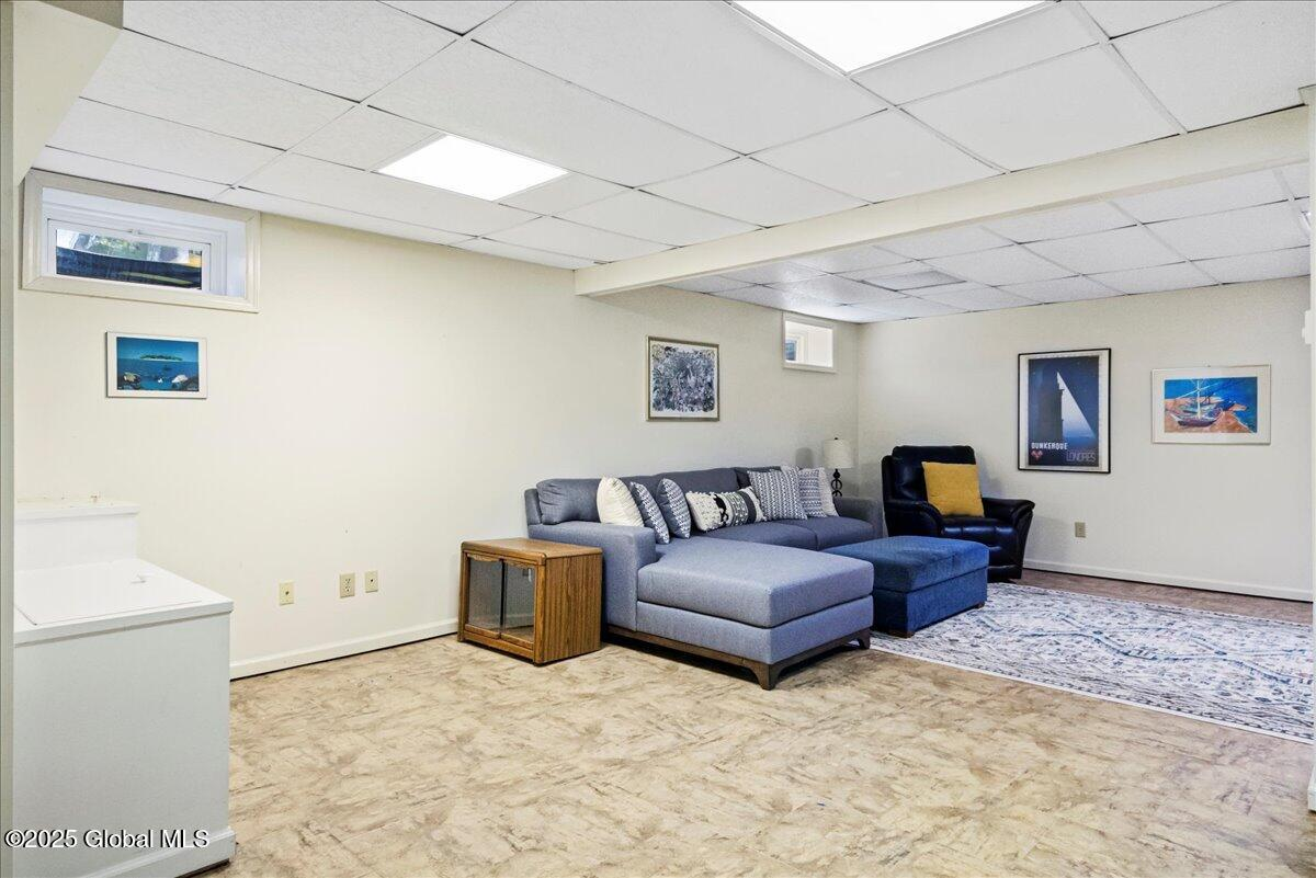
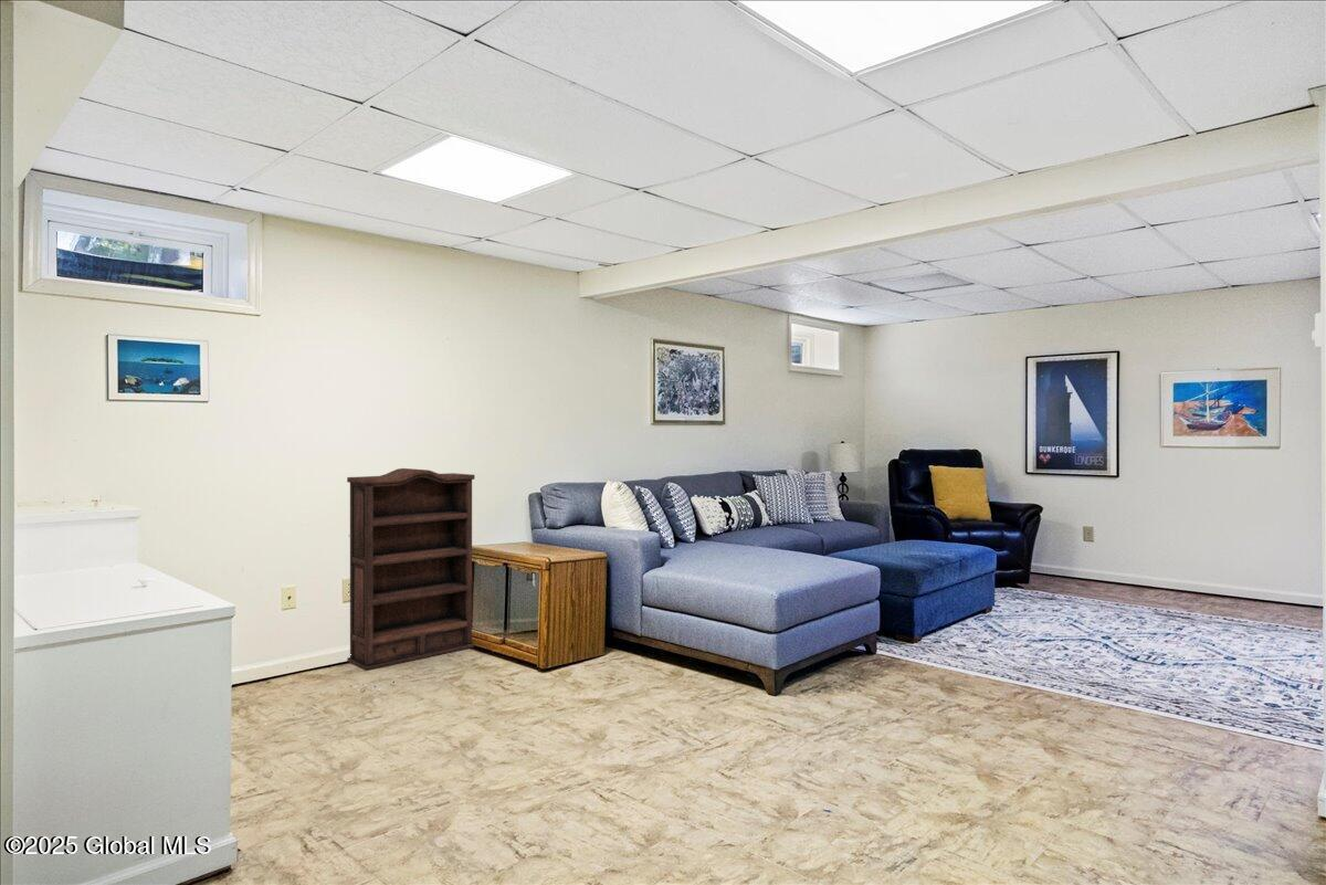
+ bookshelf (412, 561)
